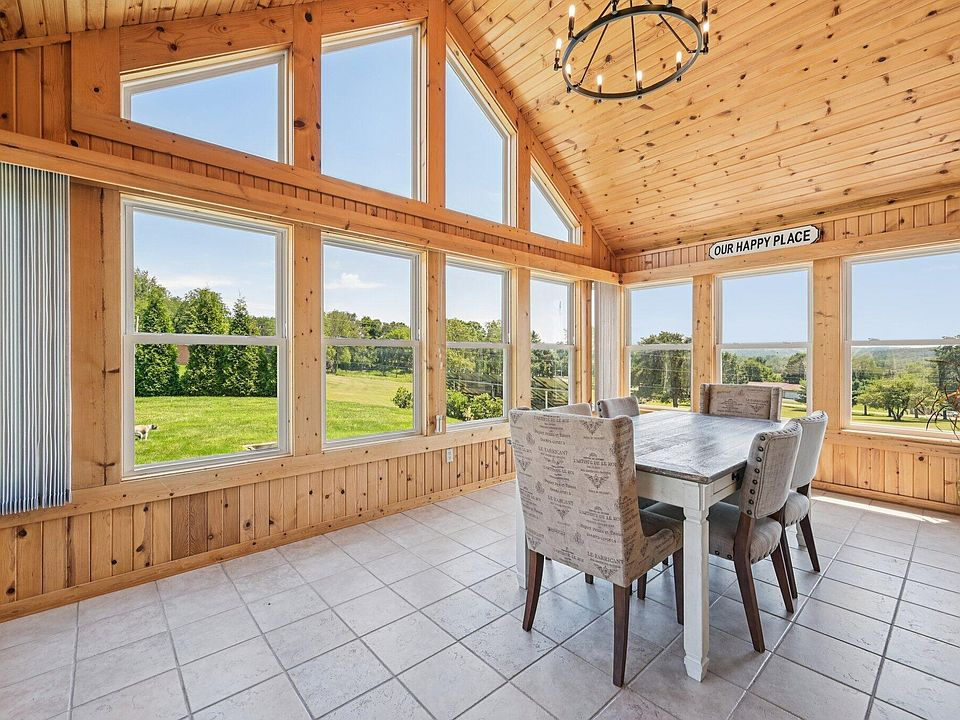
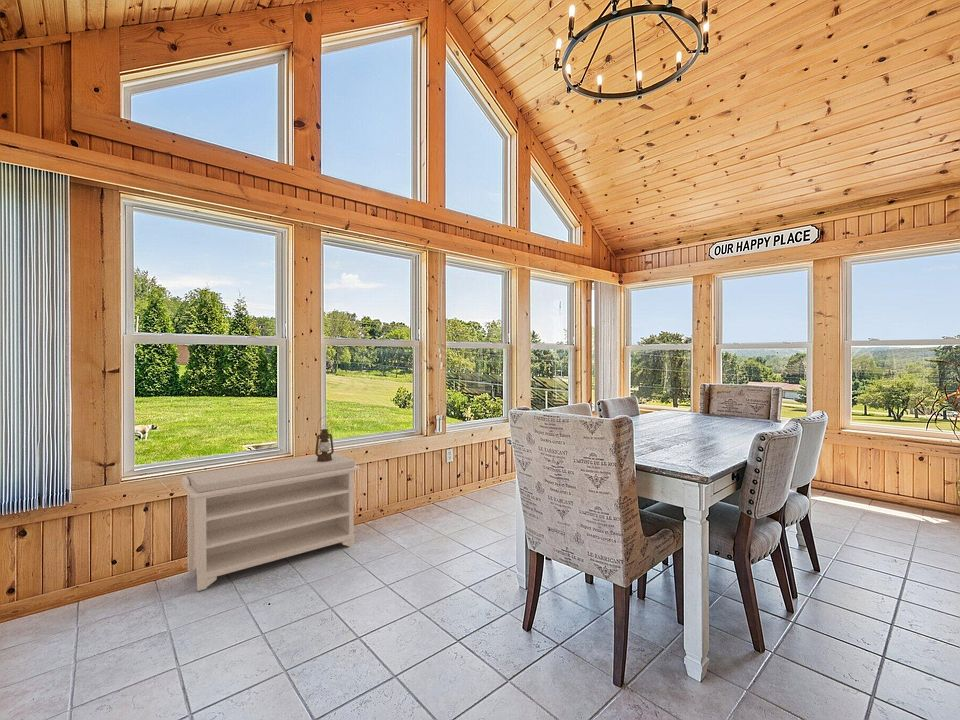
+ bench (276, 512)
+ lantern (324, 438)
